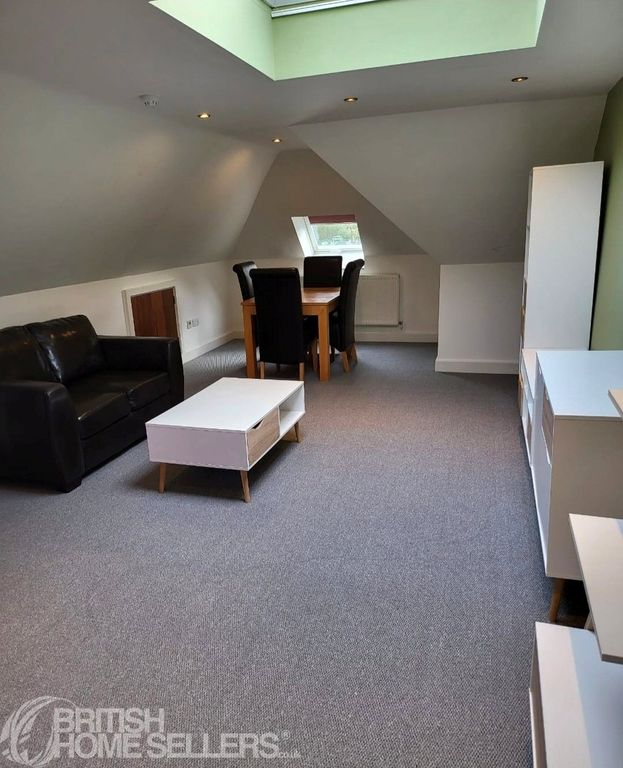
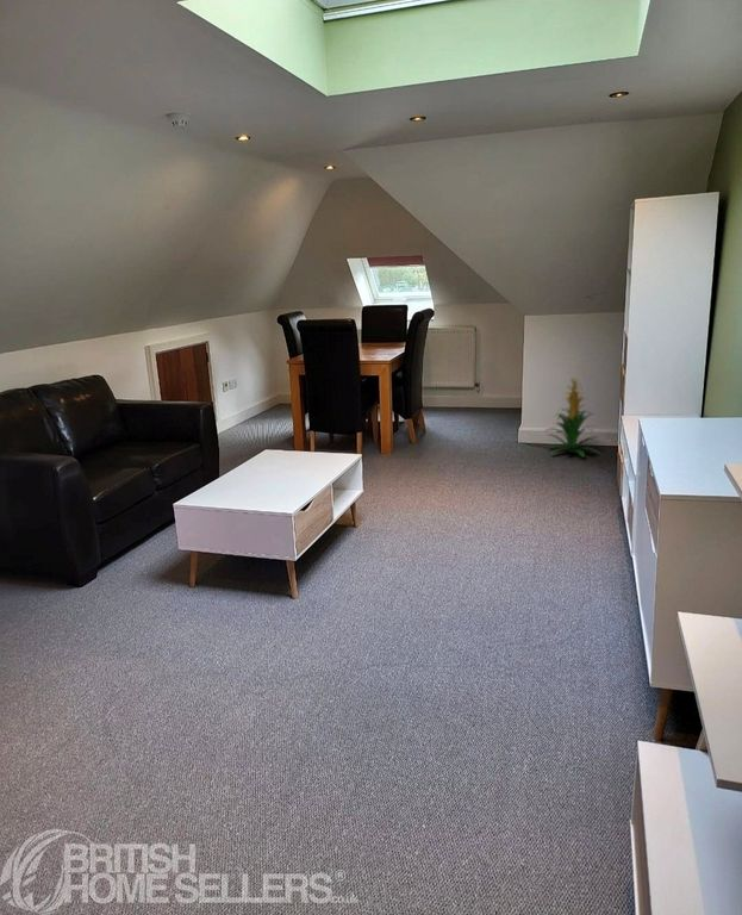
+ indoor plant (573, 413)
